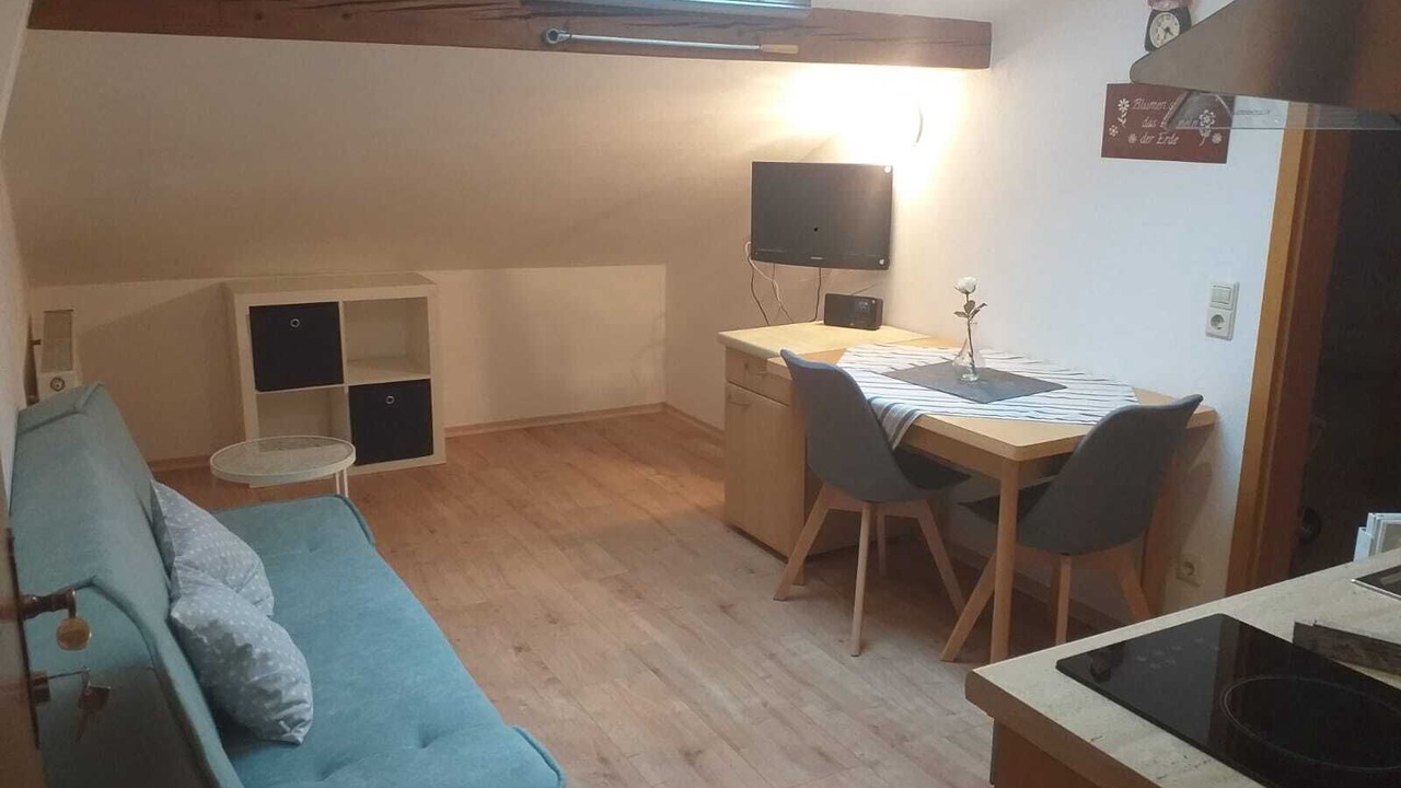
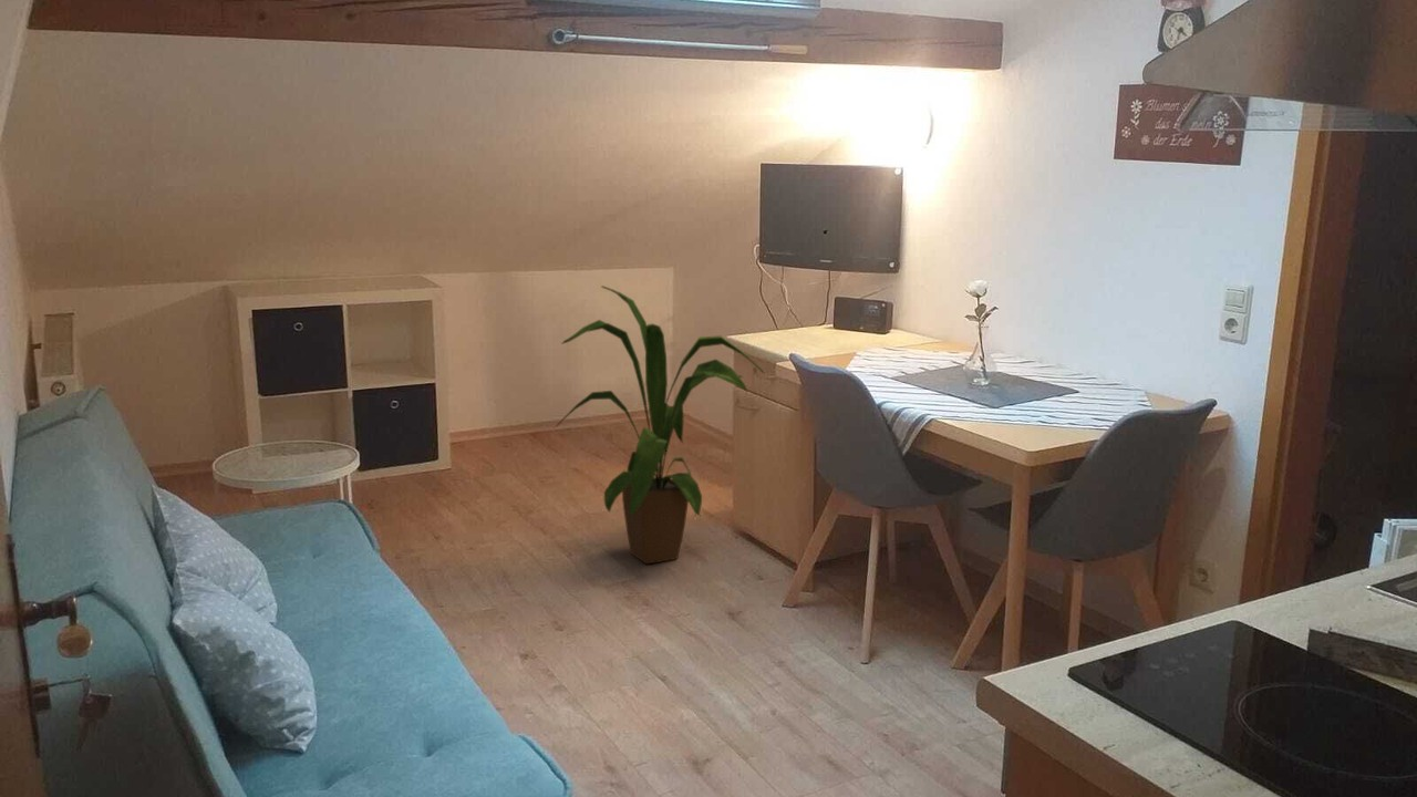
+ house plant (663, 432)
